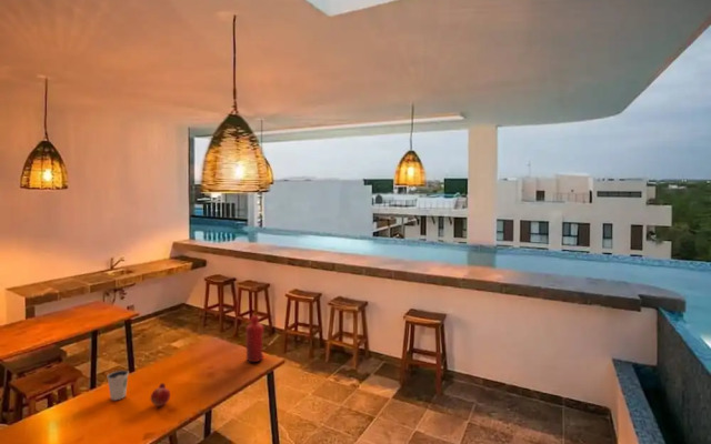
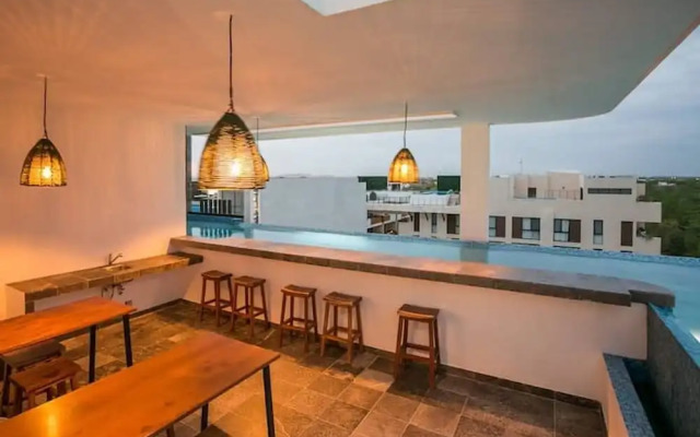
- water bottle (254, 337)
- fruit (160, 395)
- dixie cup (118, 385)
